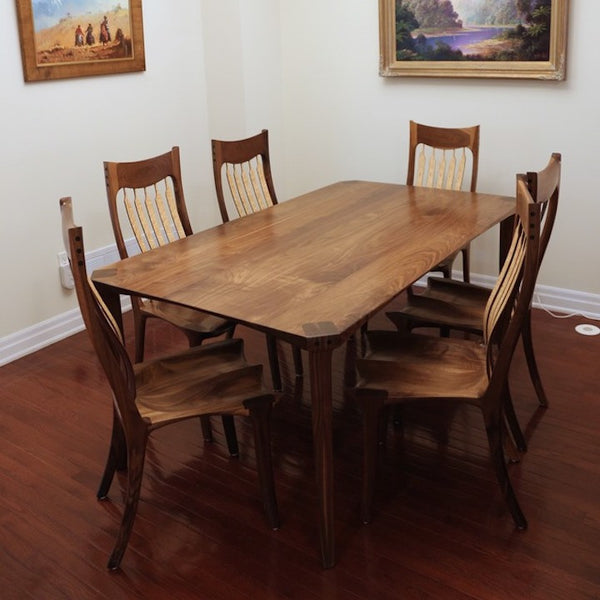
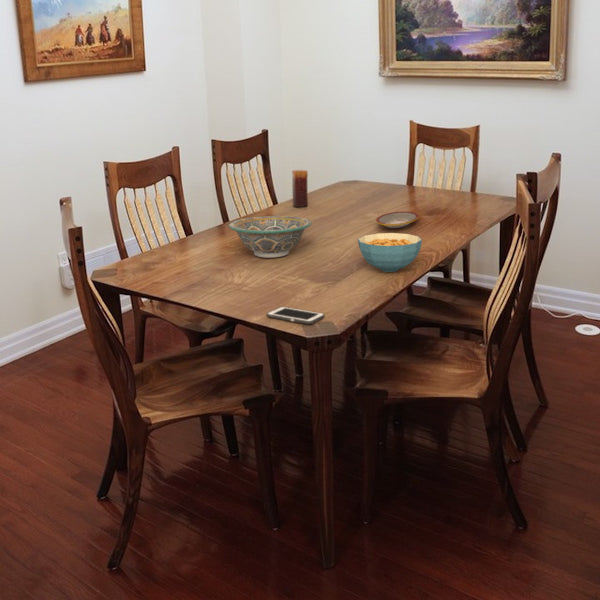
+ plate (397, 220)
+ candle (299, 187)
+ bowl (270, 238)
+ cell phone (295, 315)
+ cereal bowl (389, 254)
